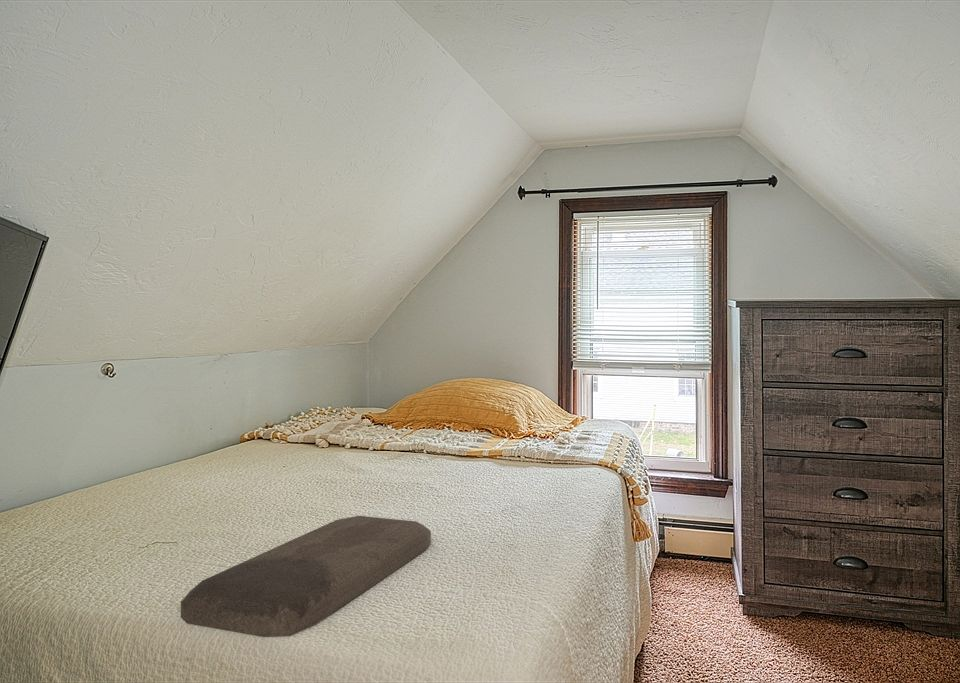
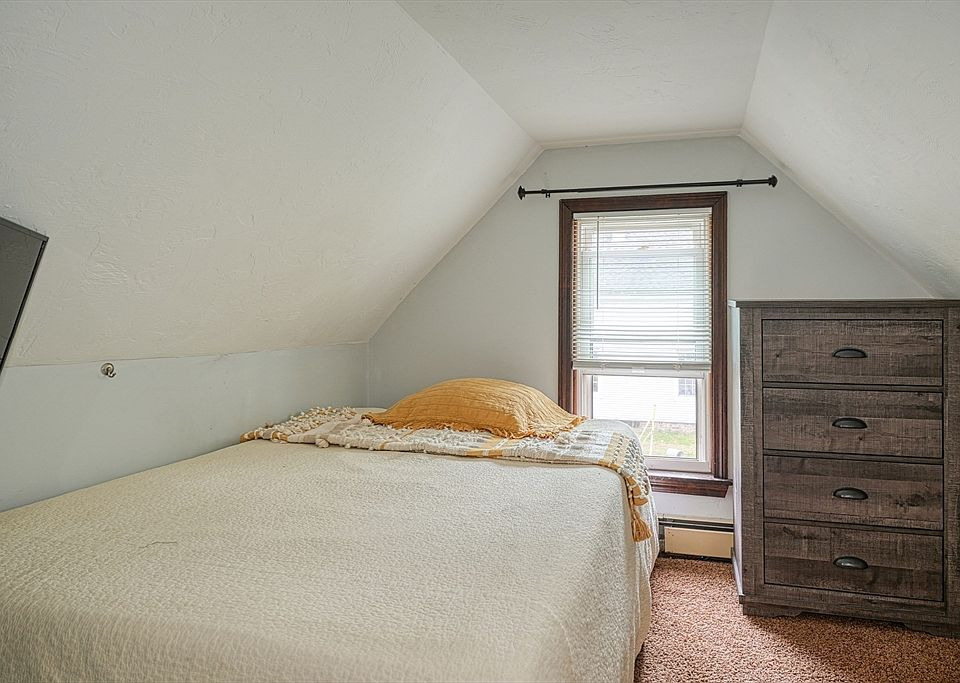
- cushion (325, 561)
